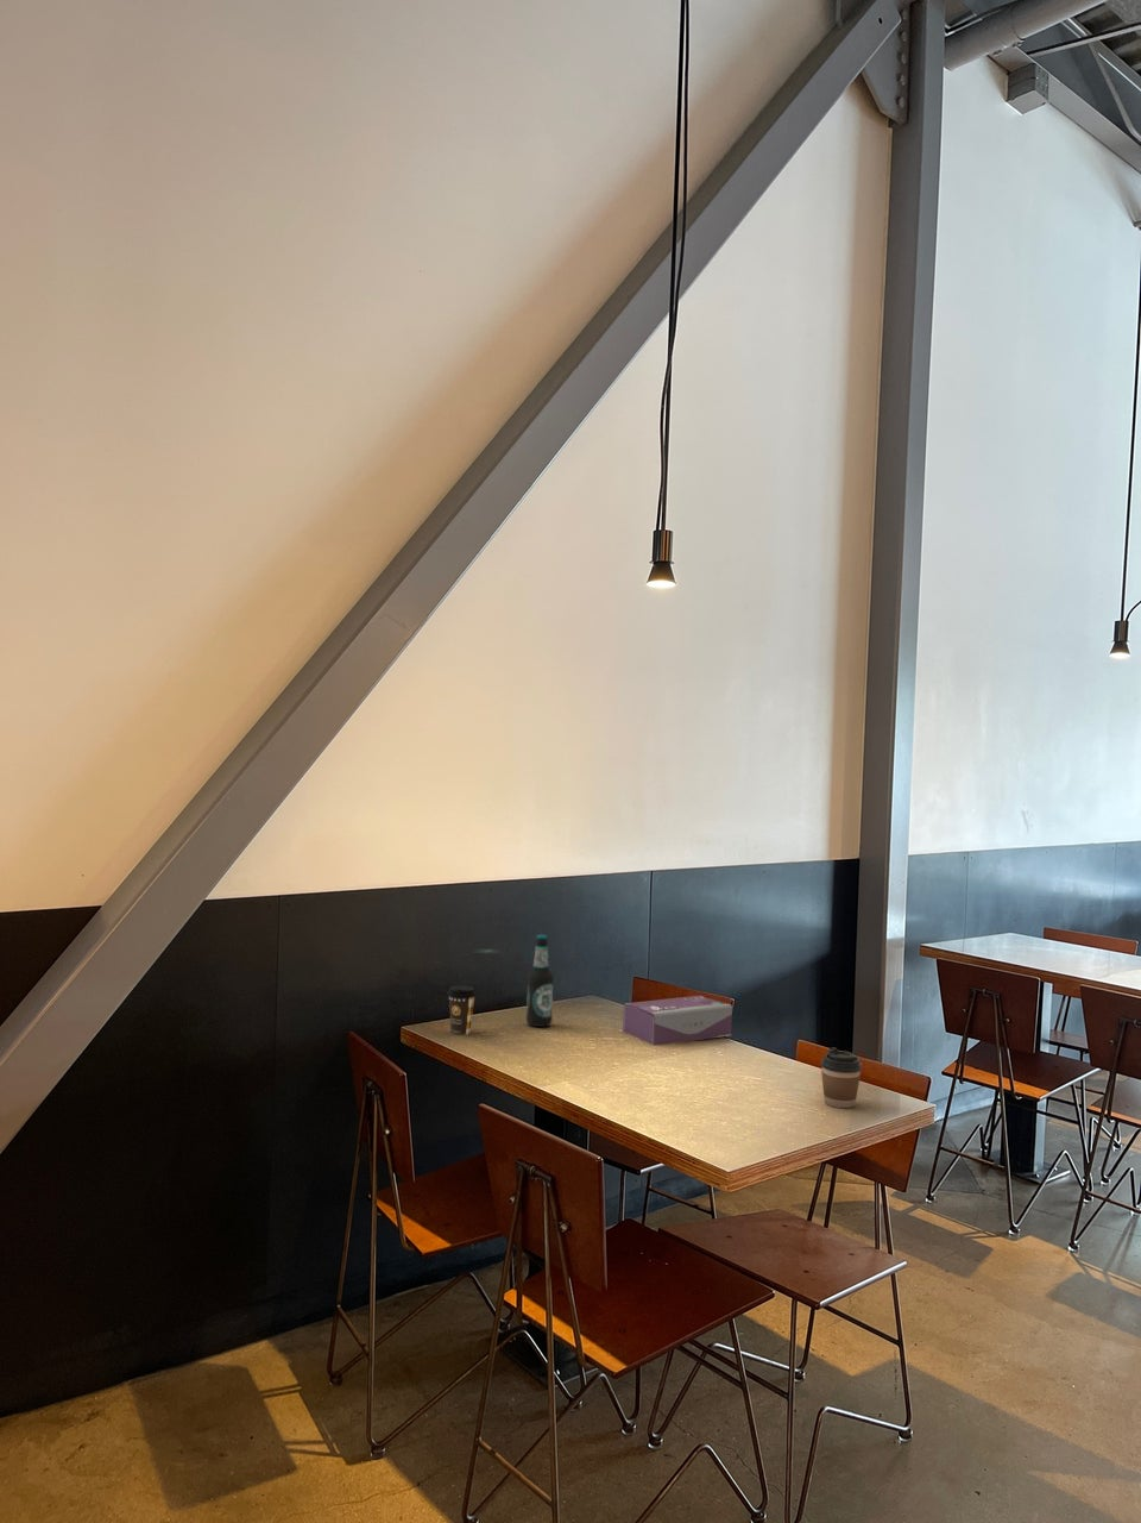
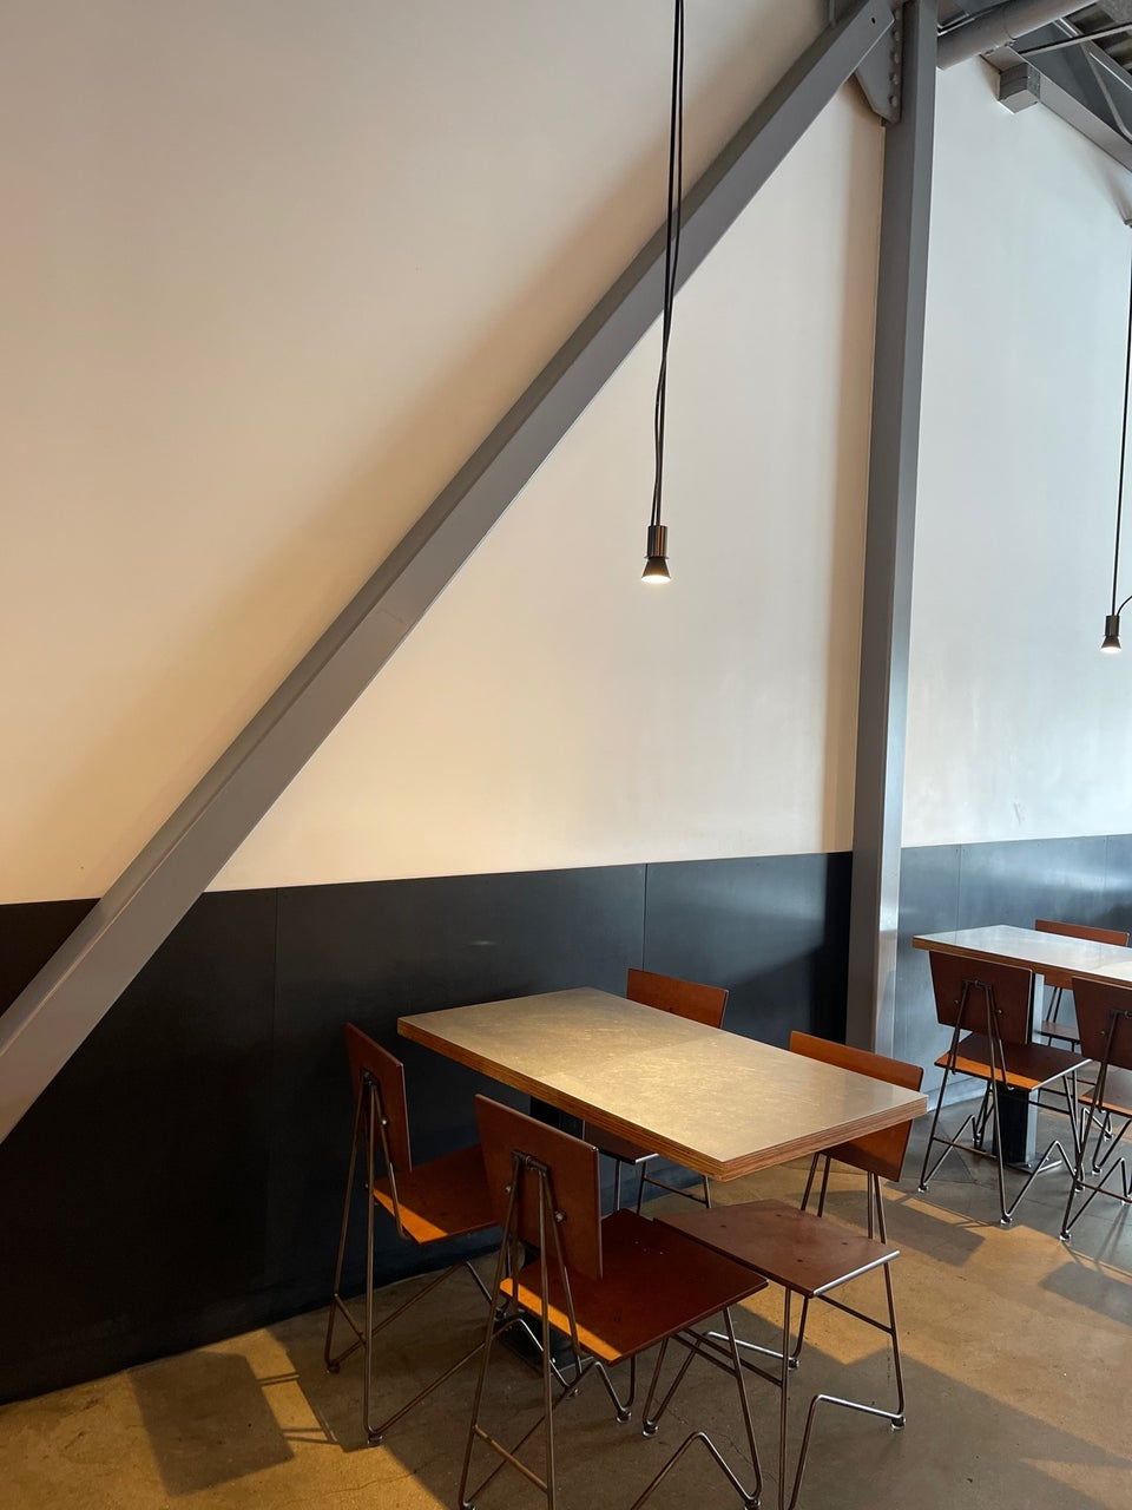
- coffee cup (461, 1010)
- bottle (539, 980)
- coffee cup (840, 1077)
- tissue box (676, 1017)
